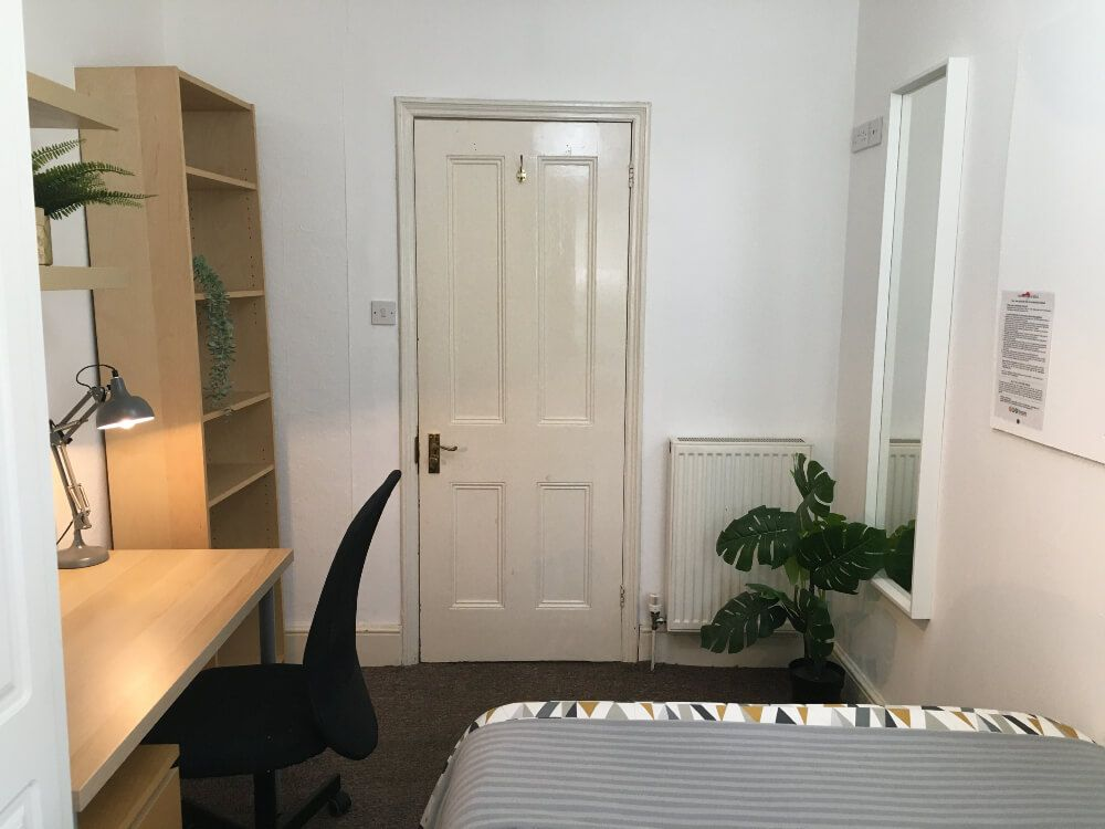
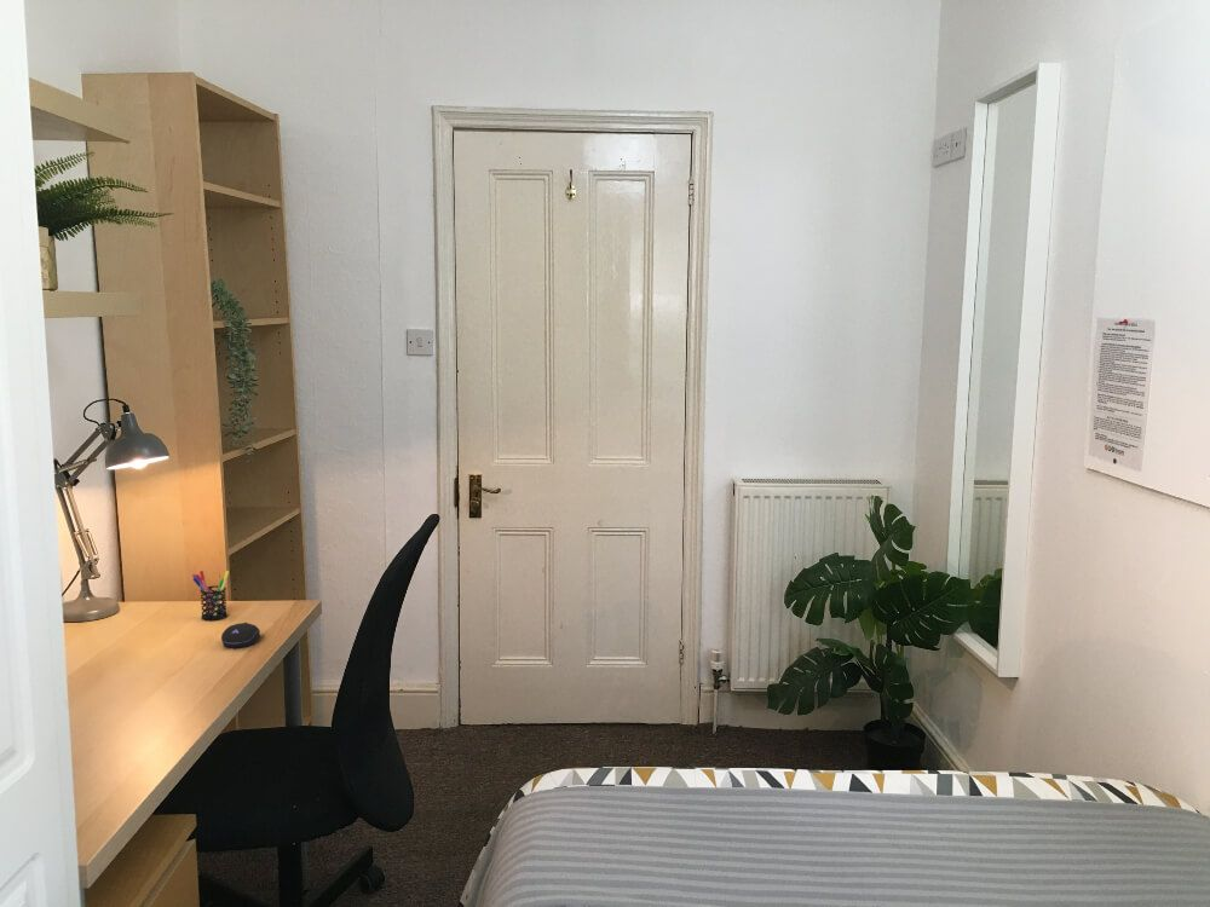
+ computer mouse (241, 632)
+ pen holder (213, 593)
